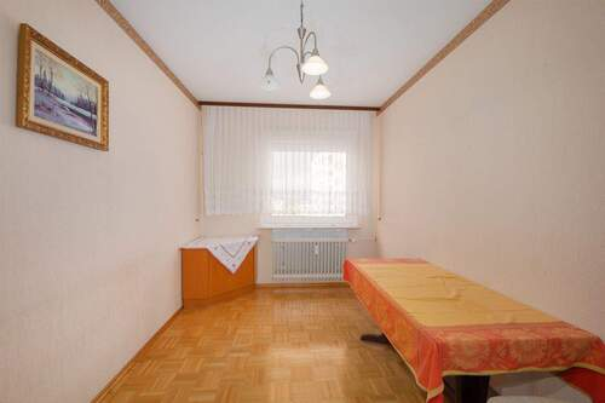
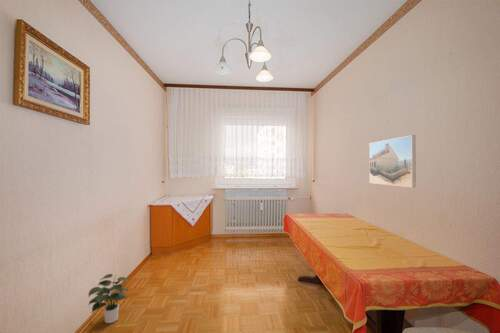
+ potted plant (110, 298)
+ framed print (389, 162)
